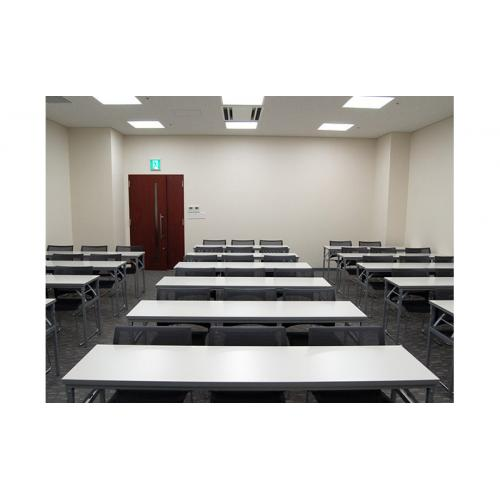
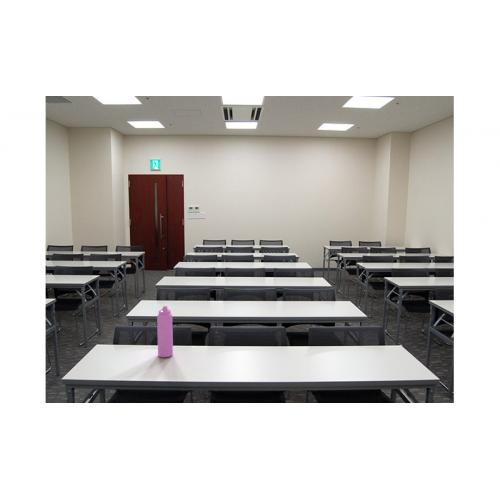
+ water bottle (165, 330)
